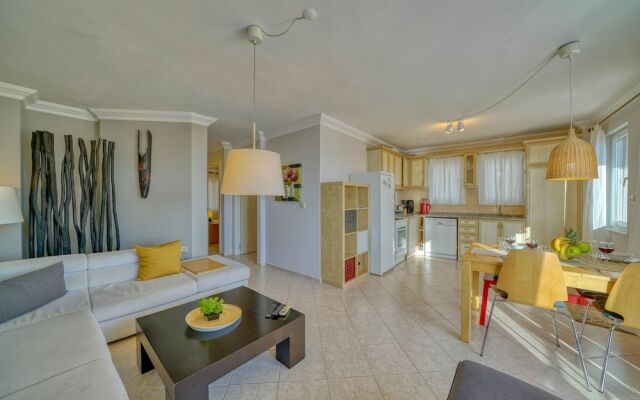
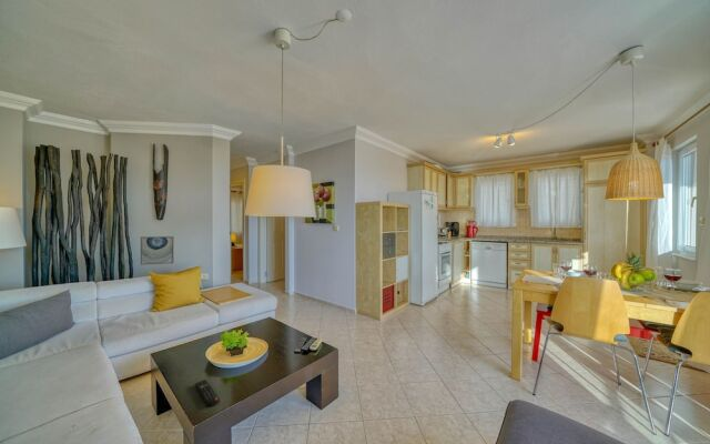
+ wall art (156, 250)
+ remote control (206, 392)
